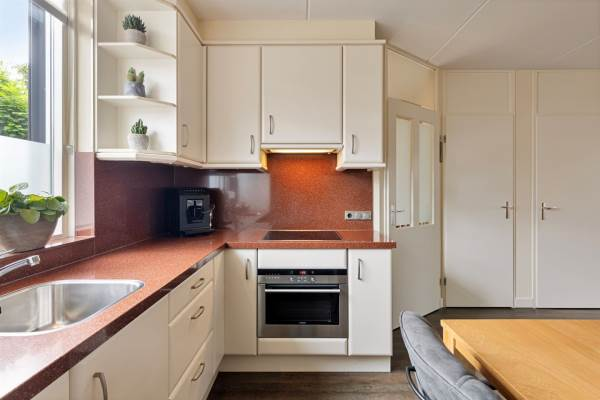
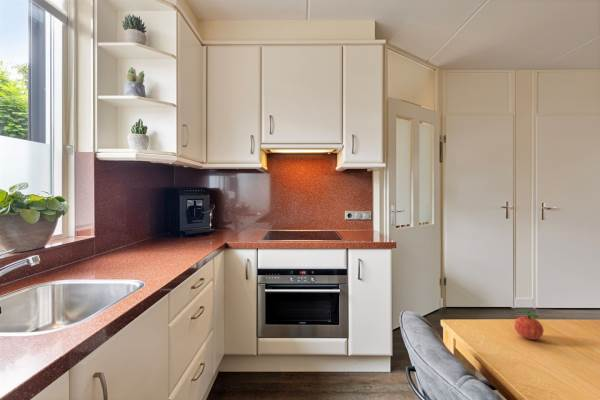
+ apple (528, 324)
